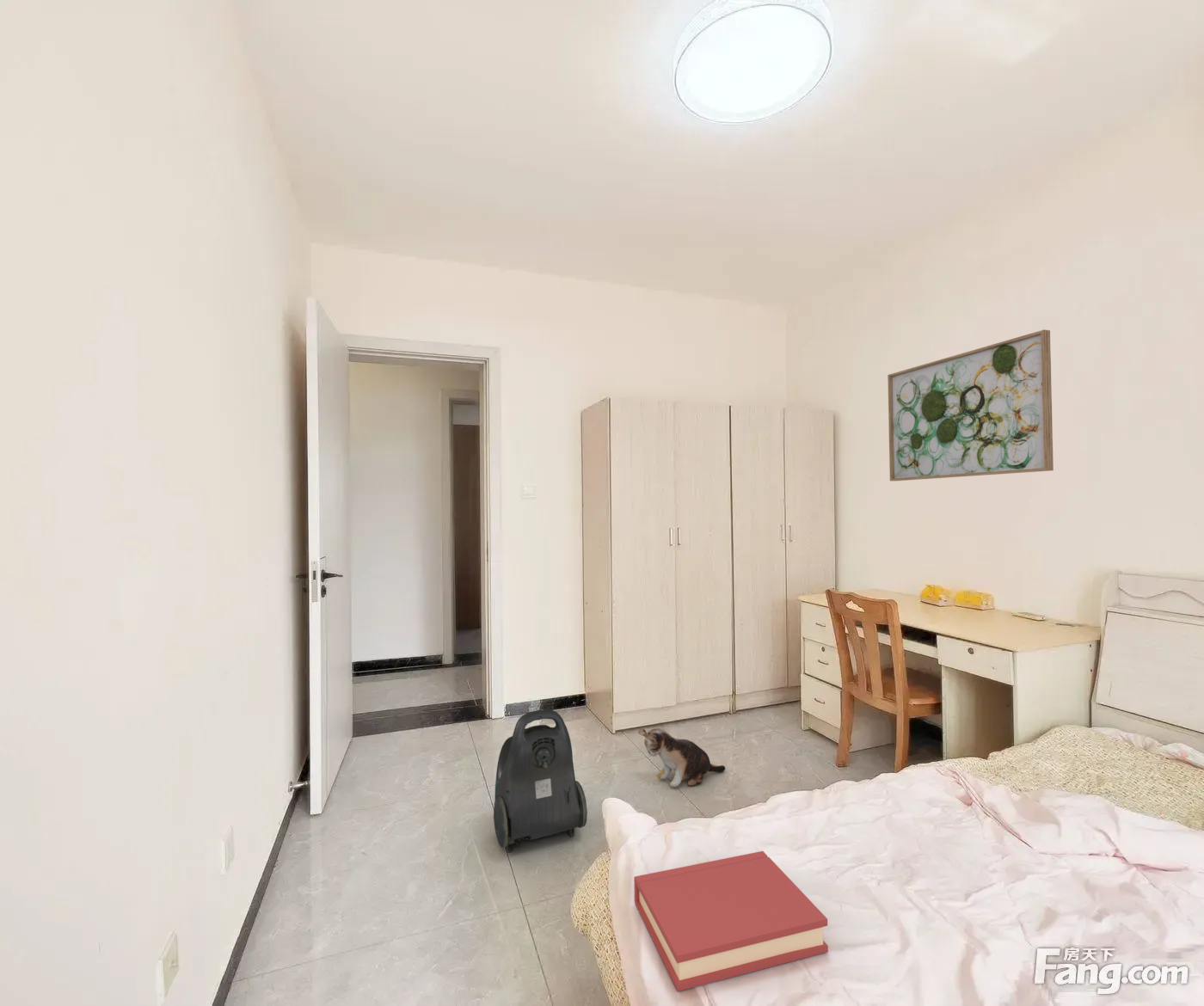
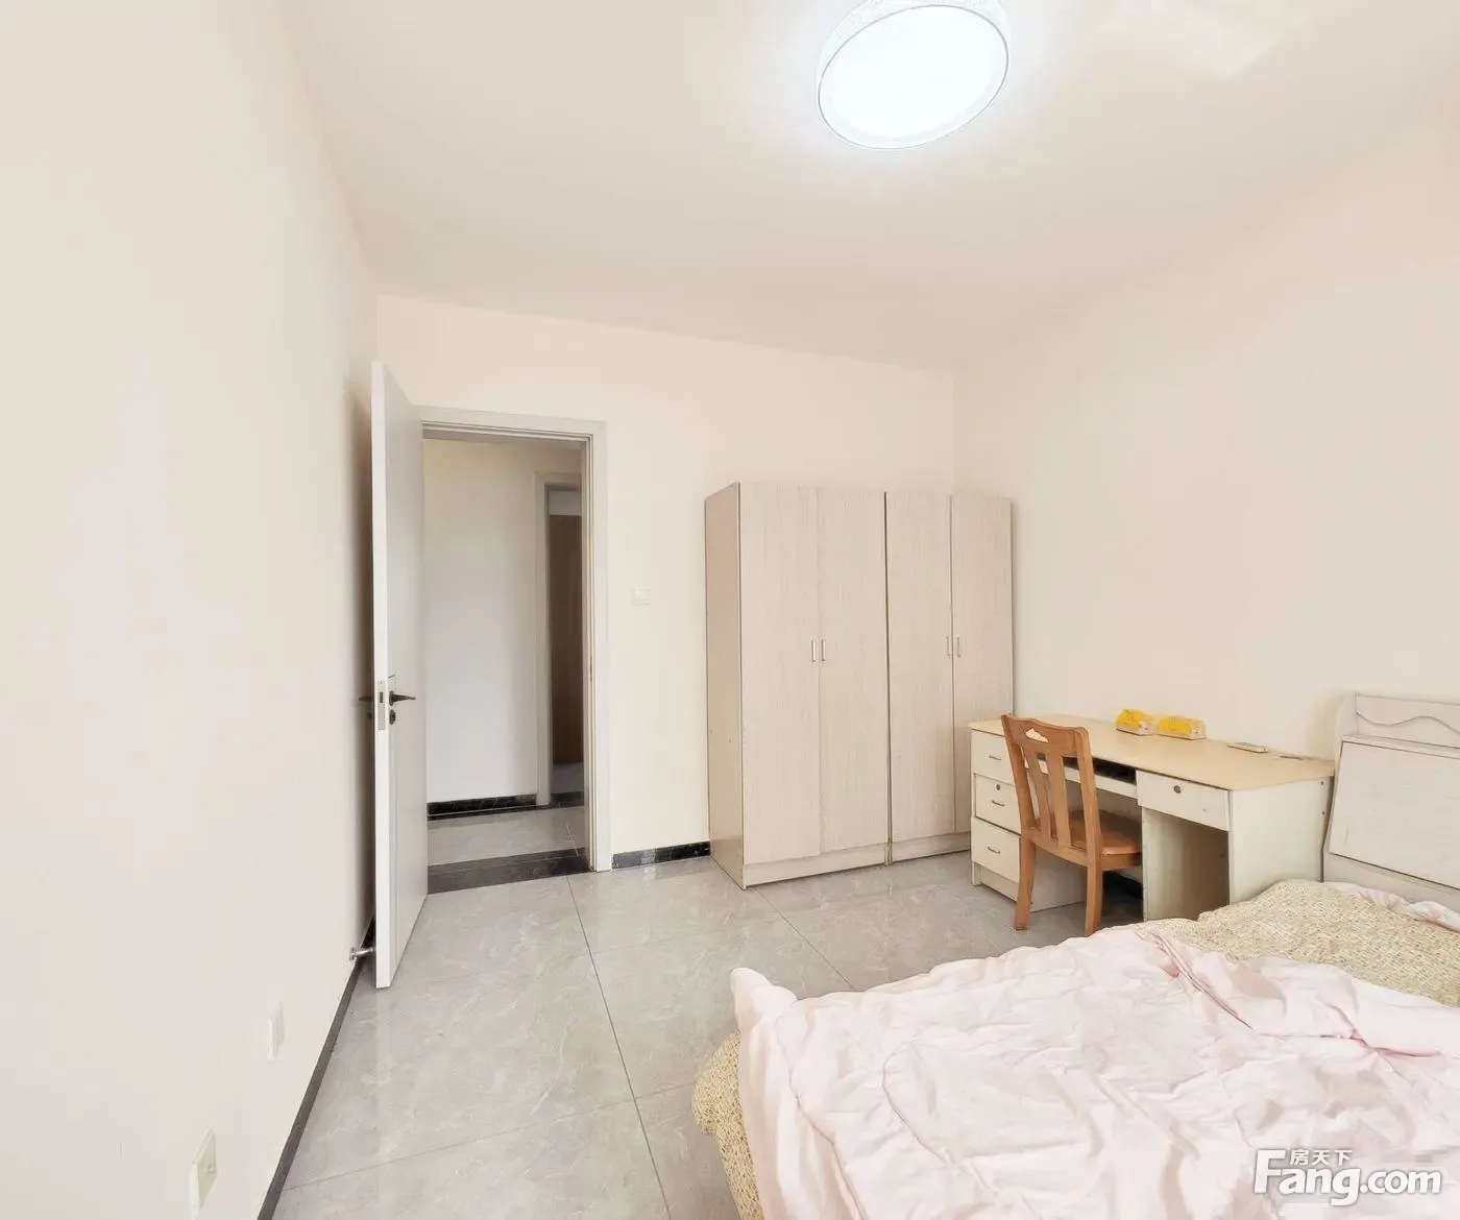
- wall art (957, 415)
- vacuum cleaner (537, 770)
- plush toy (685, 751)
- hardback book (725, 911)
